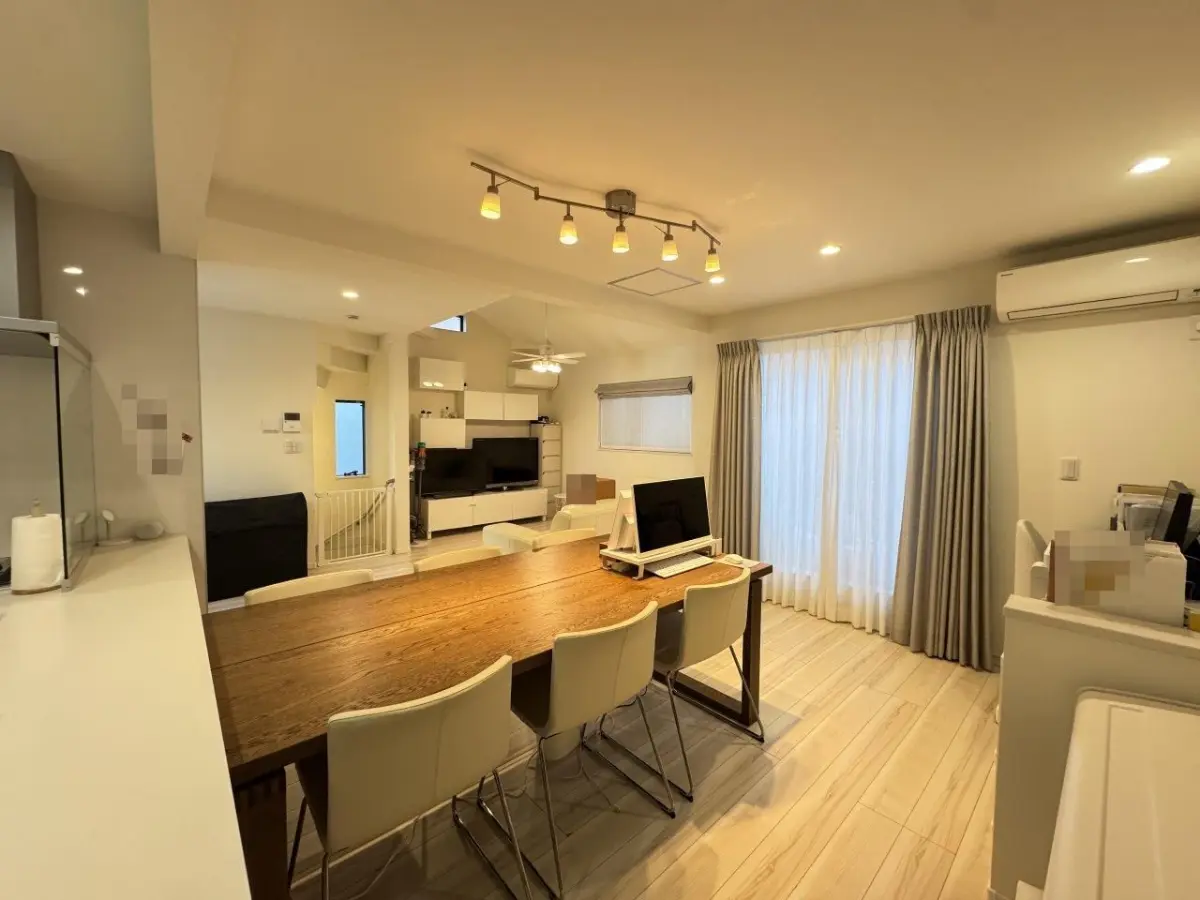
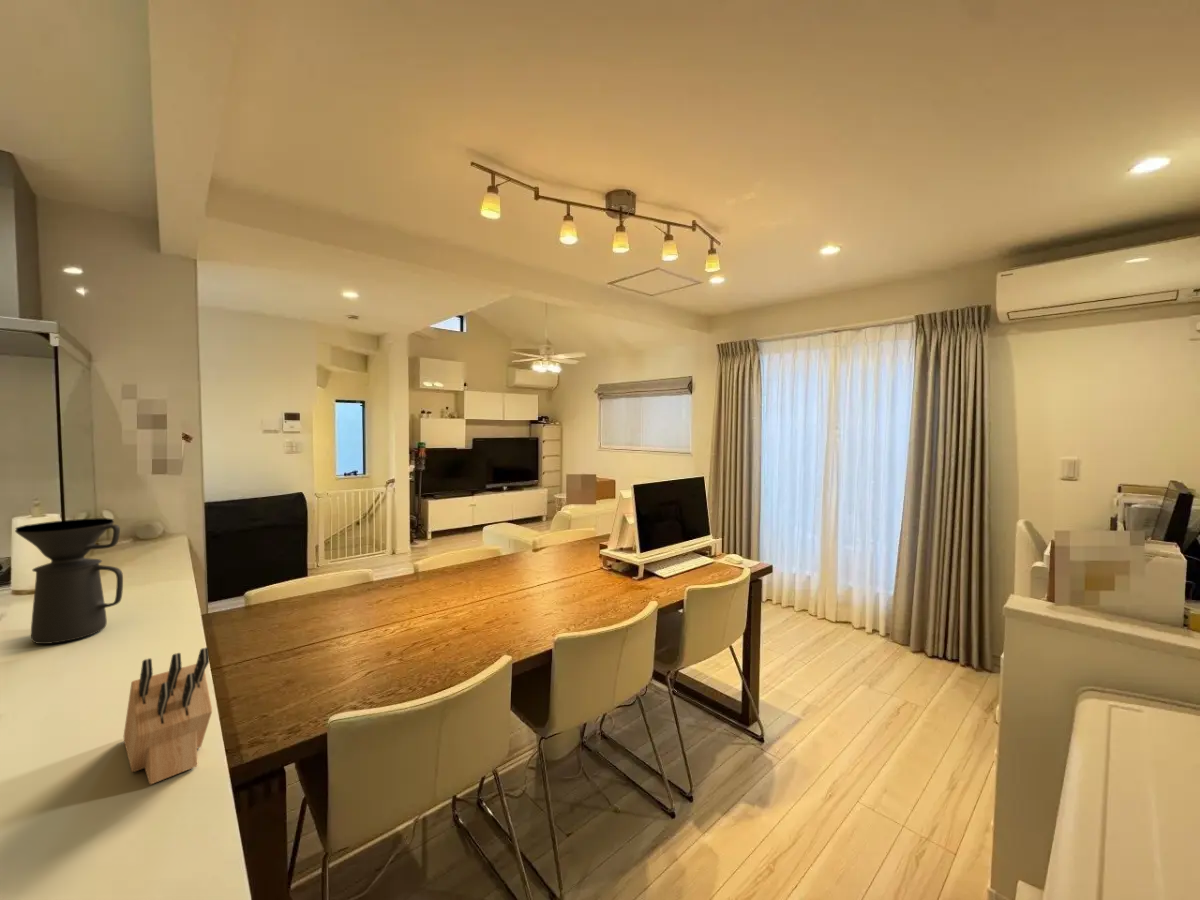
+ knife block (166, 697)
+ coffee maker (68, 579)
